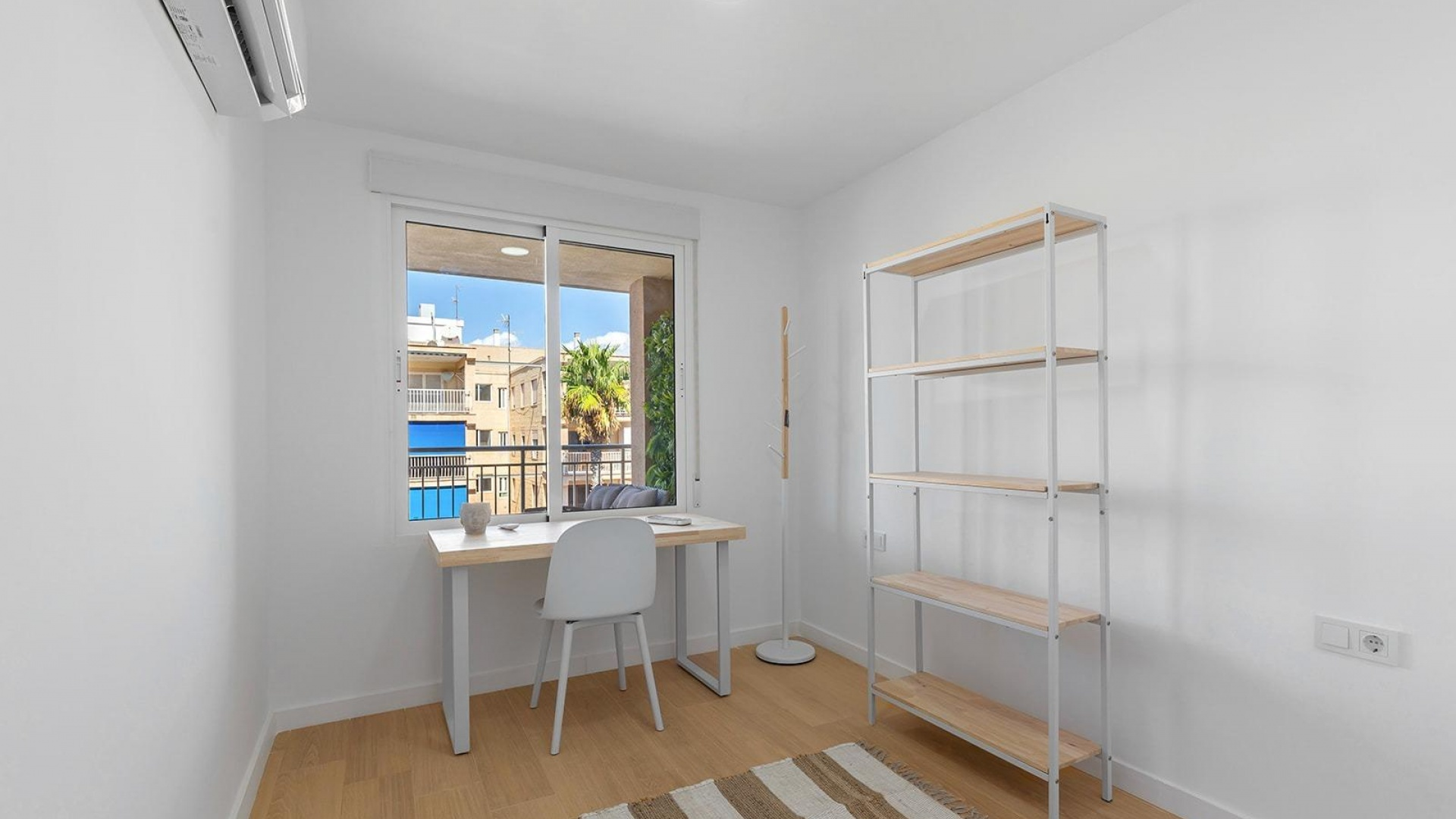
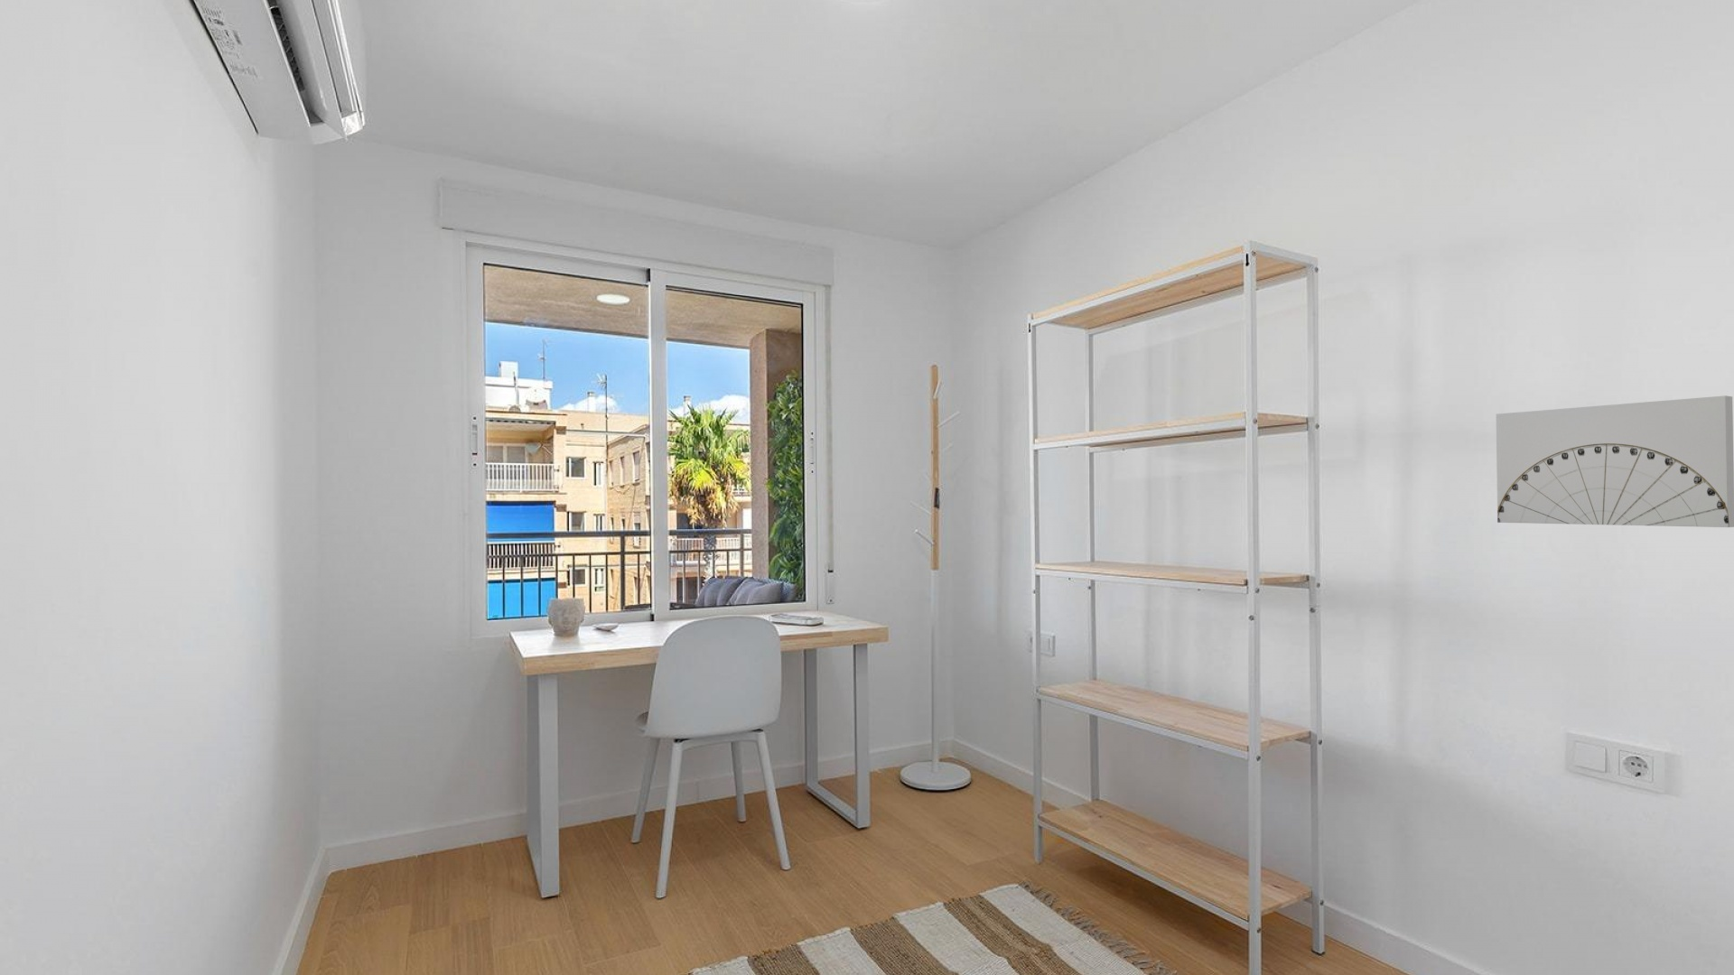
+ wall art (1604, 465)
